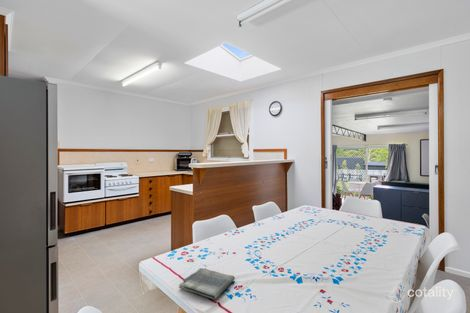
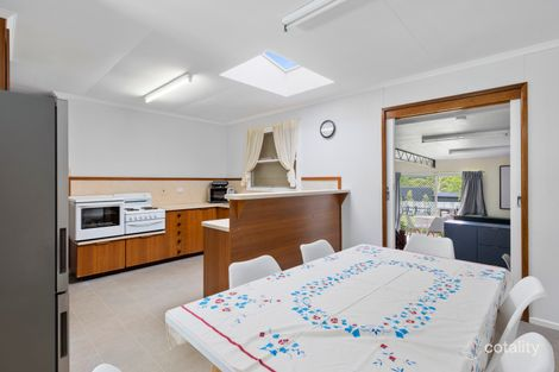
- dish towel (207, 280)
